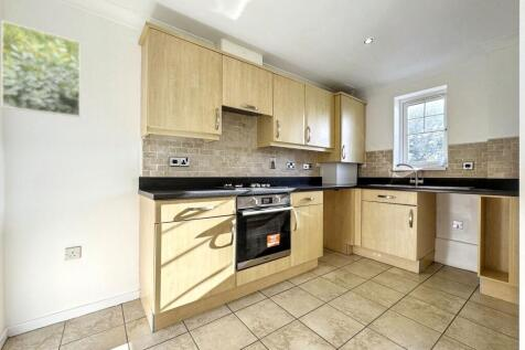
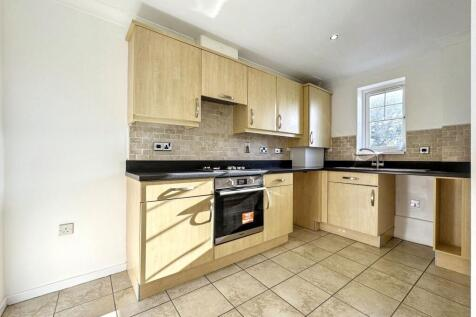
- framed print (44, 72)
